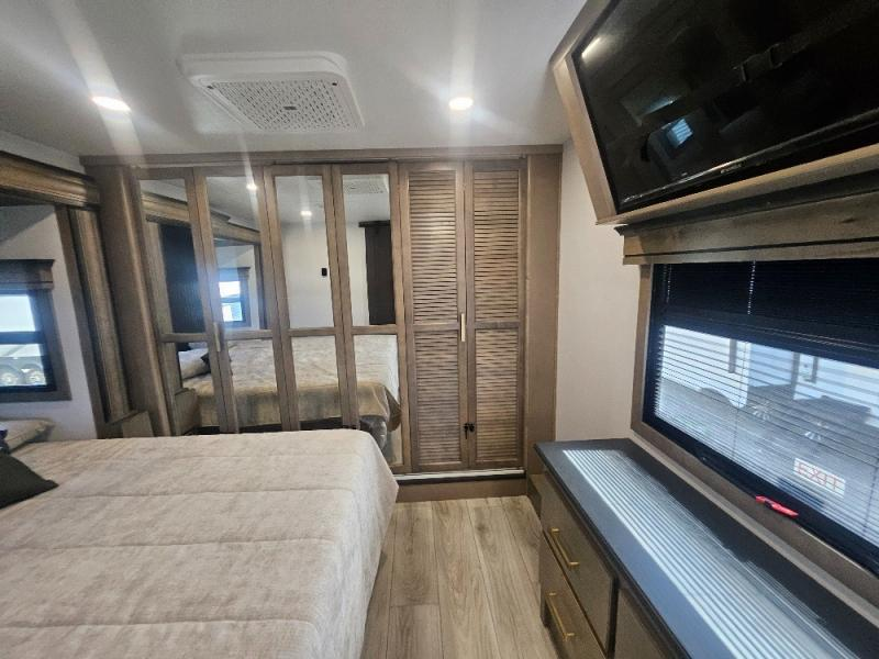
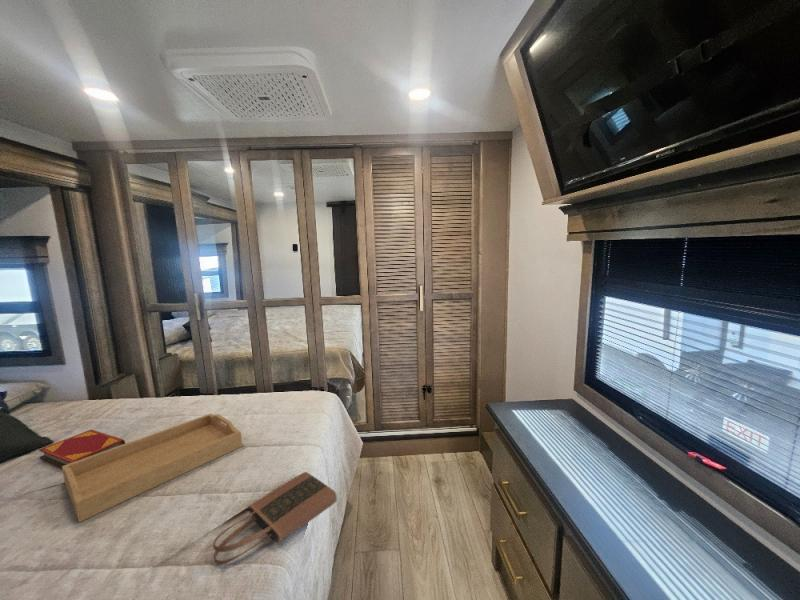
+ tote bag (275, 514)
+ serving tray (159, 453)
+ hardback book (83, 448)
